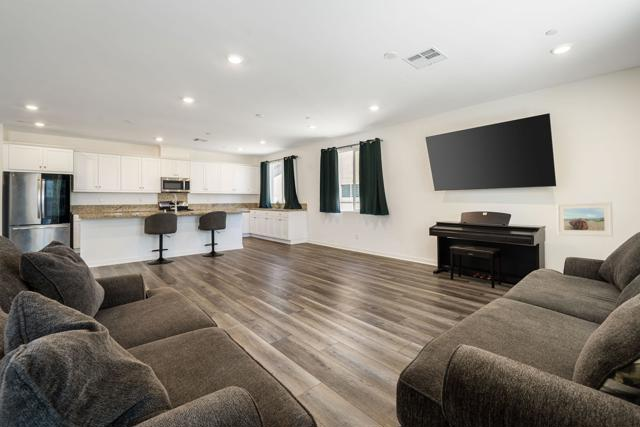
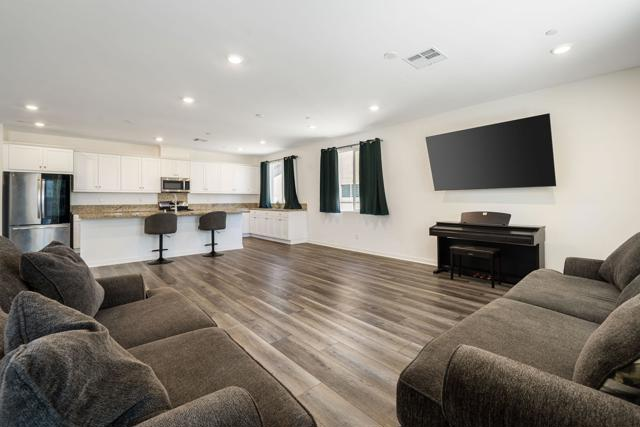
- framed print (583, 219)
